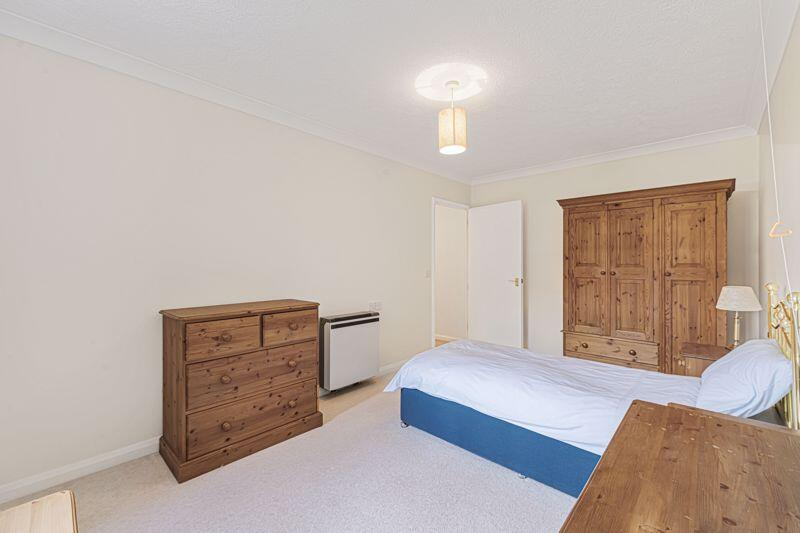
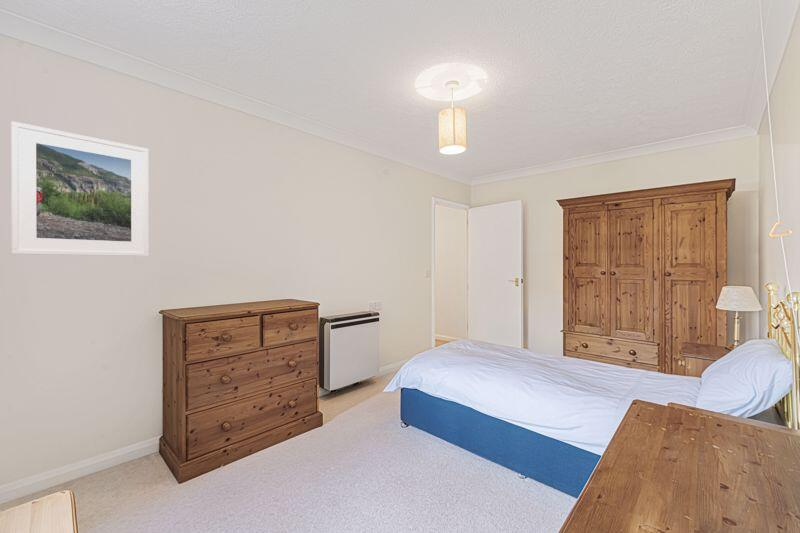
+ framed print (87, 196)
